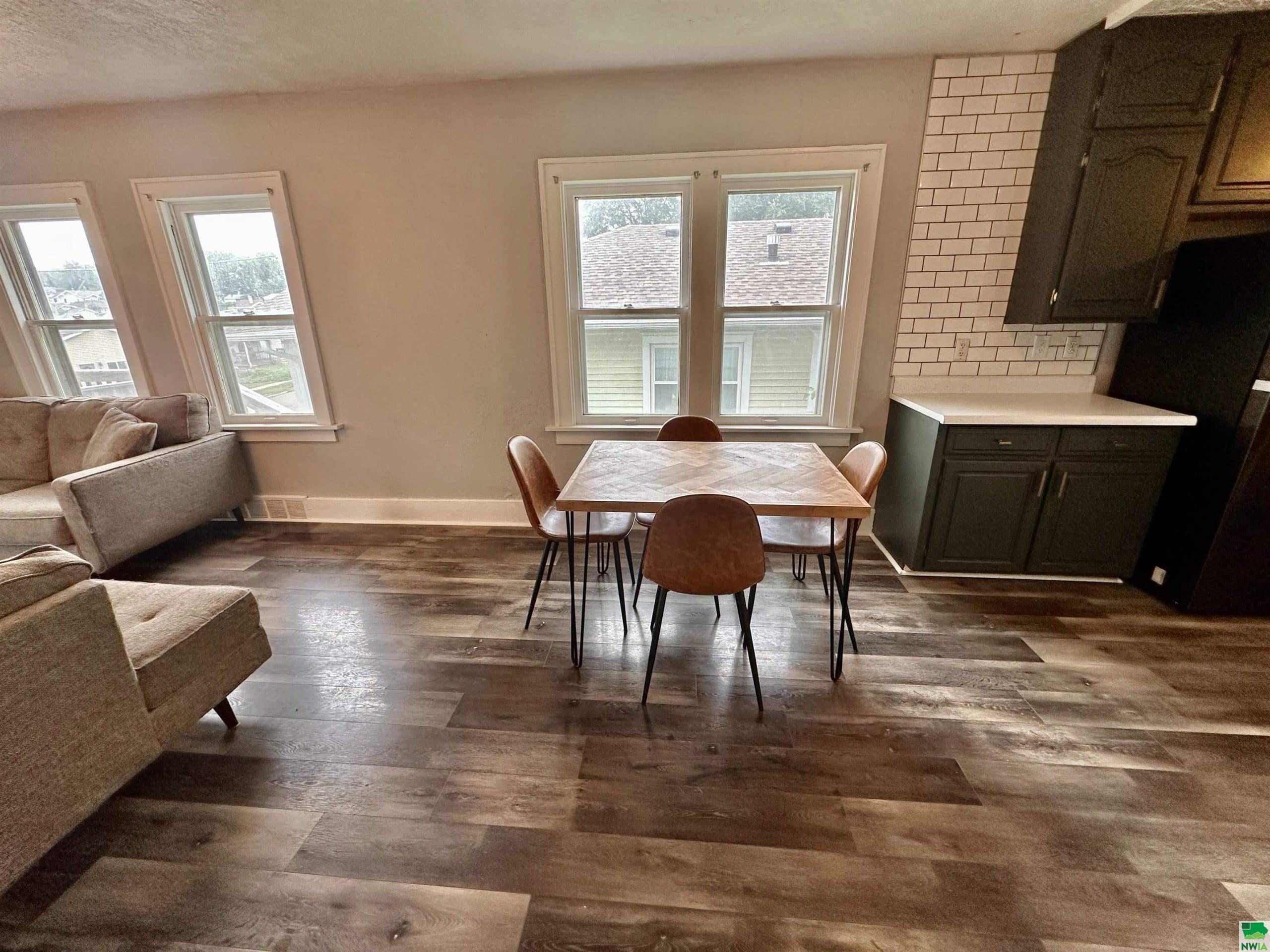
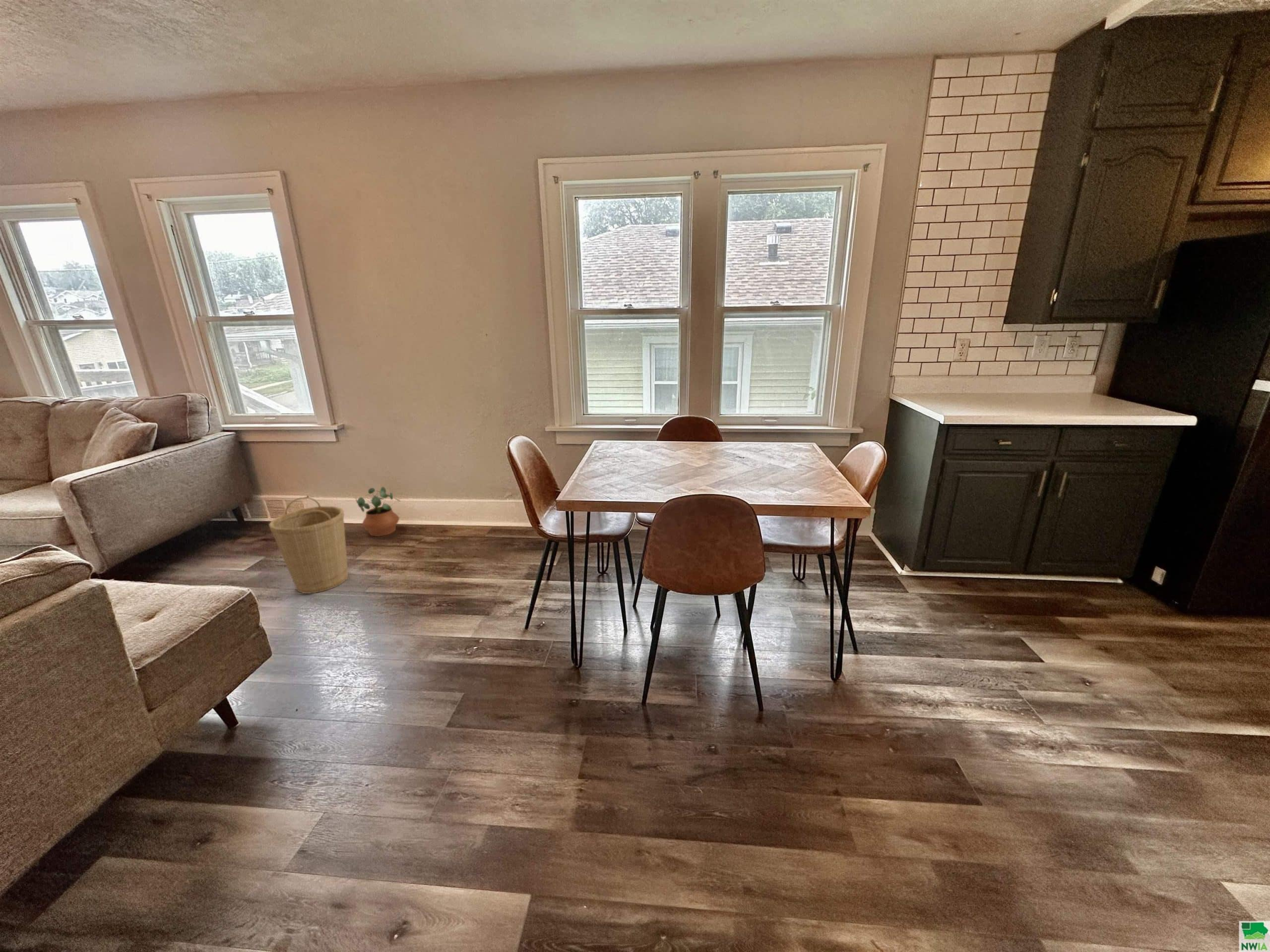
+ potted plant (381, 509)
+ basket (314, 543)
